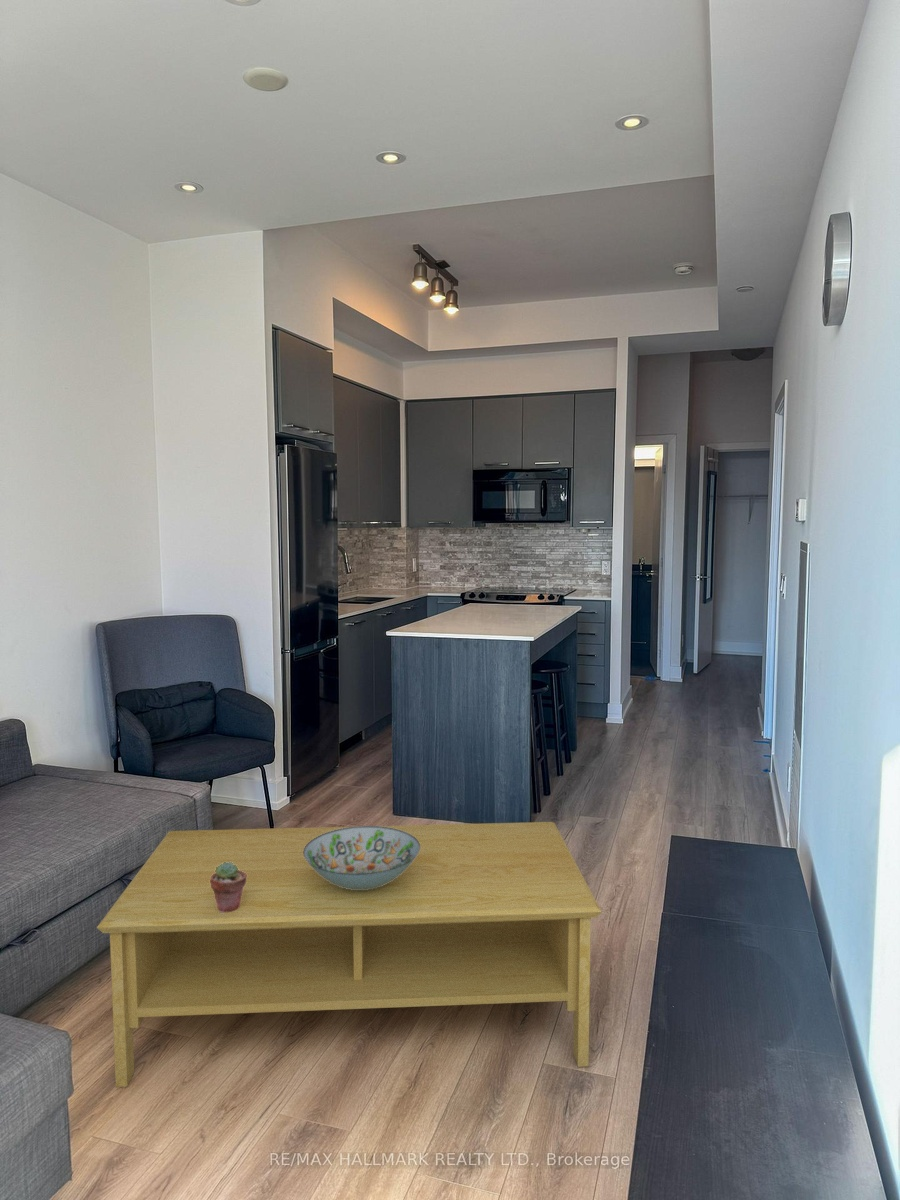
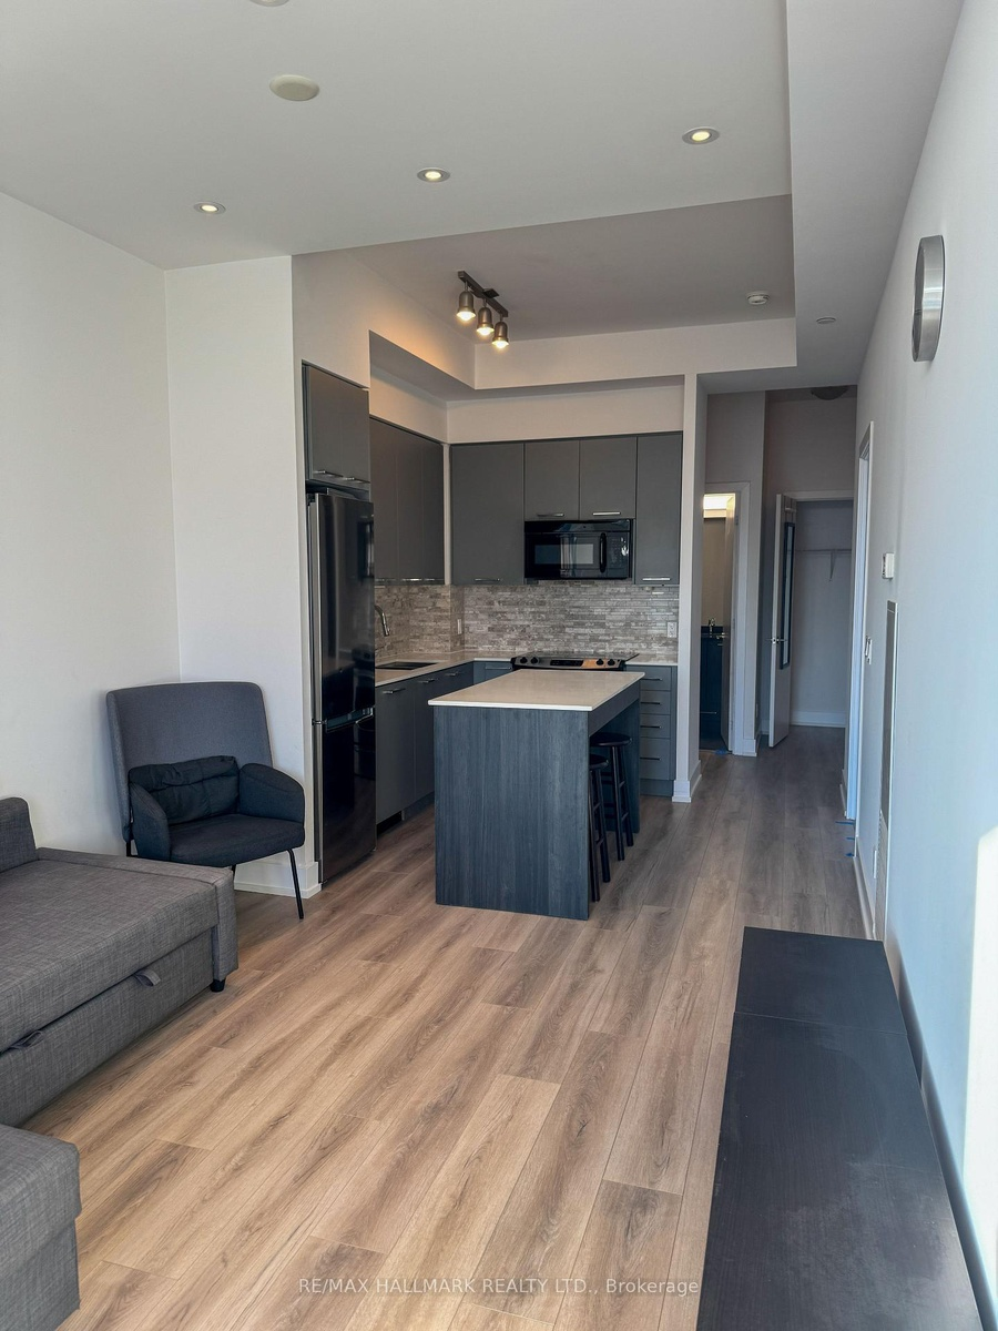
- decorative bowl (362, 864)
- coffee table (360, 937)
- potted succulent (228, 884)
